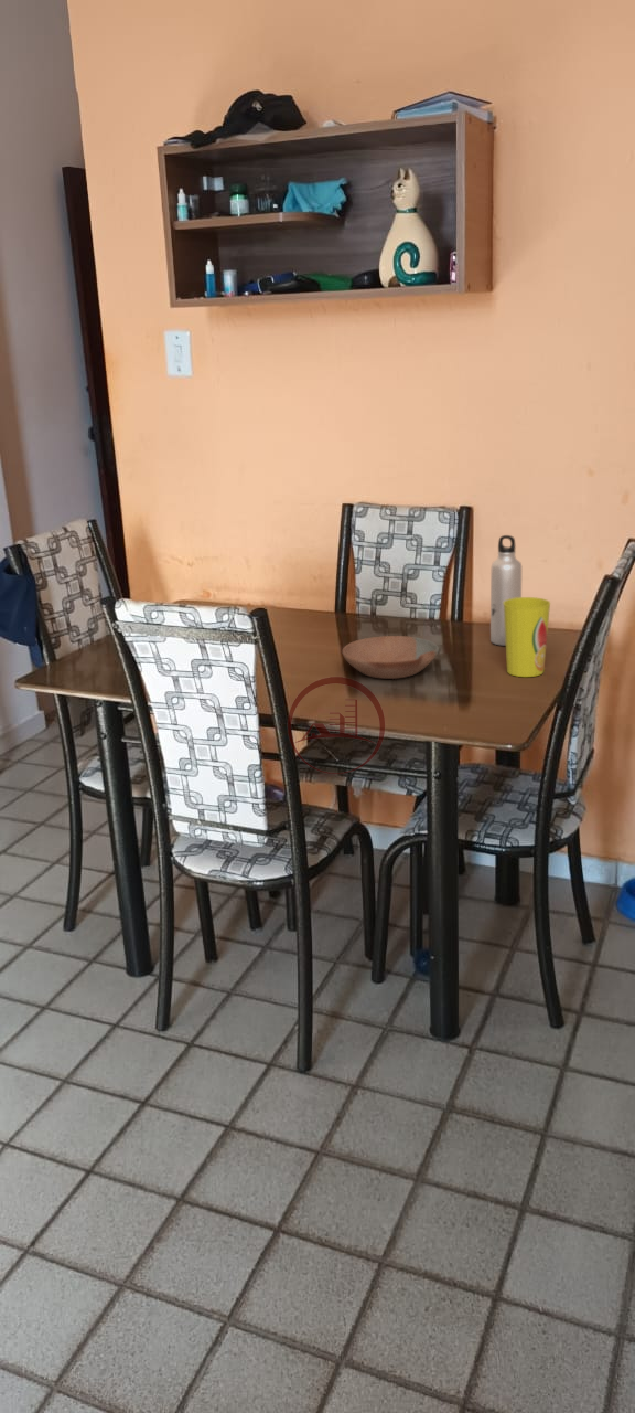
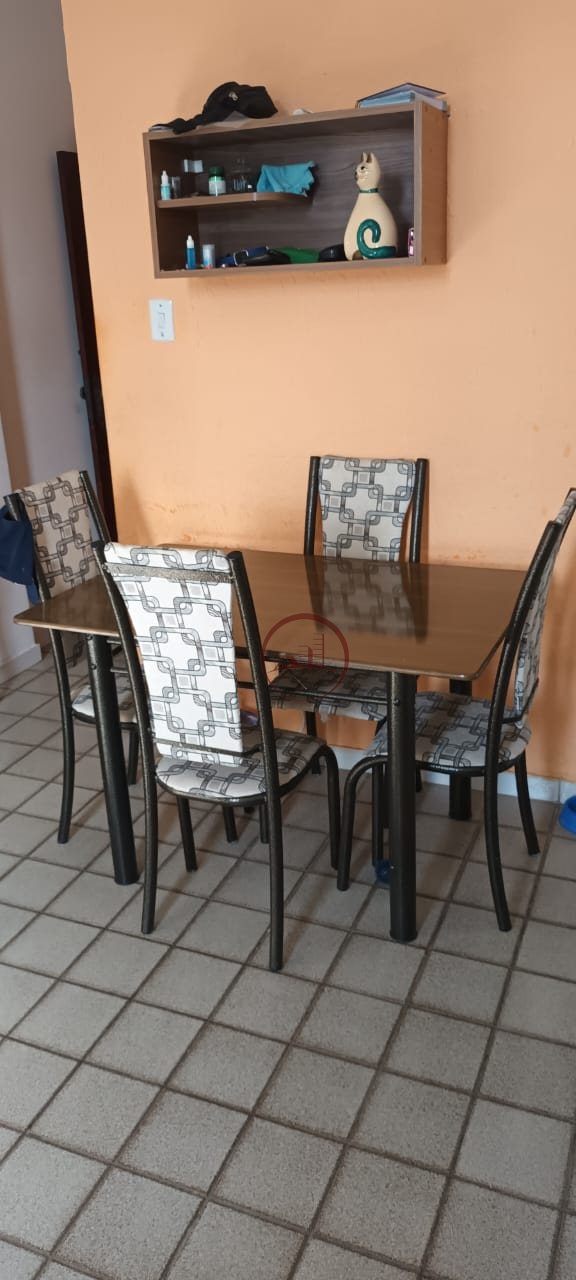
- water bottle (506, 589)
- bowl (390, 659)
- cup (526, 637)
